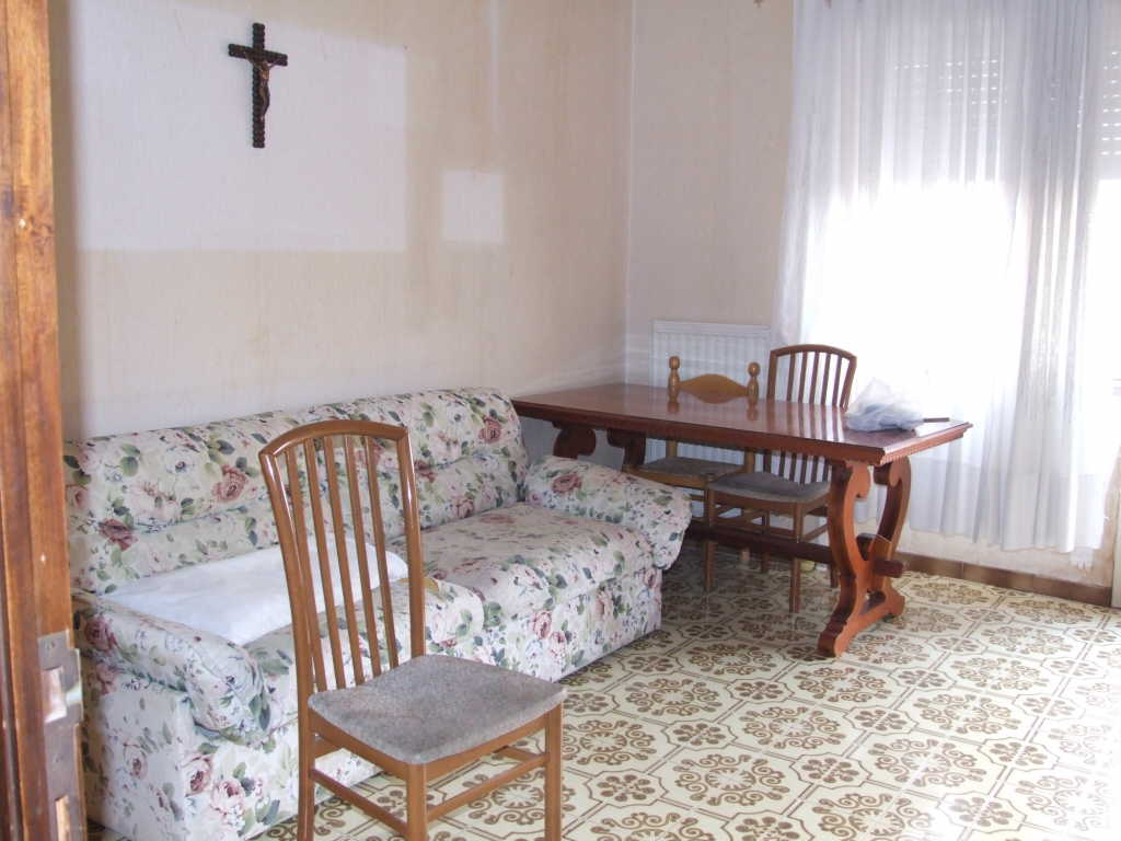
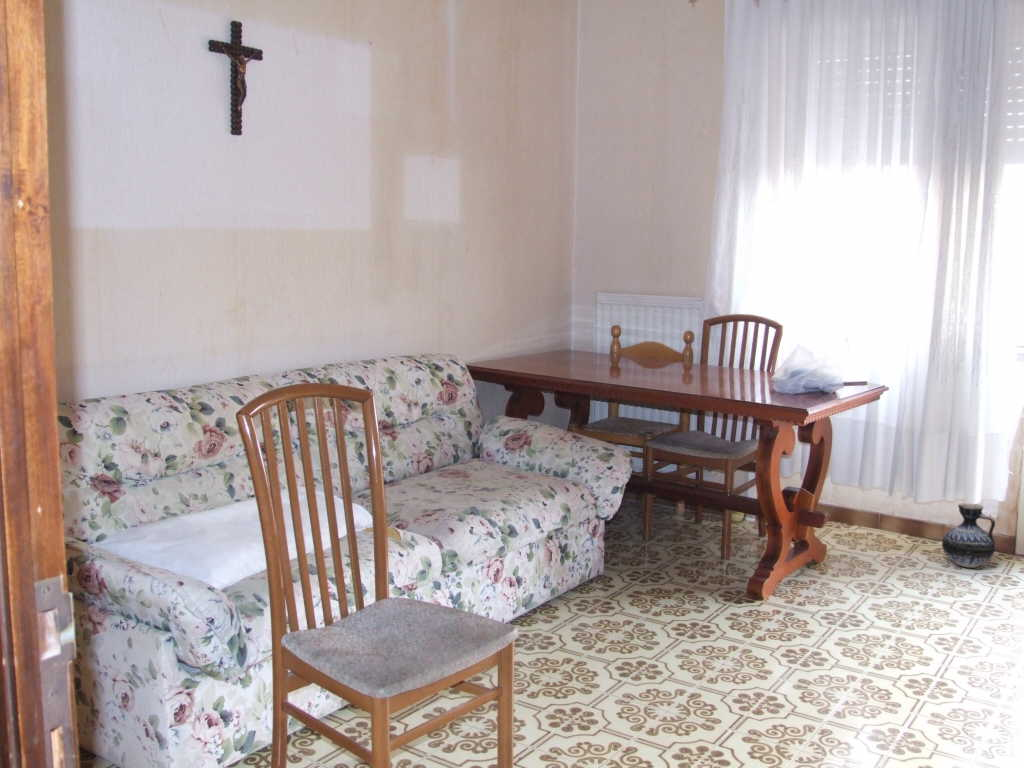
+ ceramic jug (969, 535)
